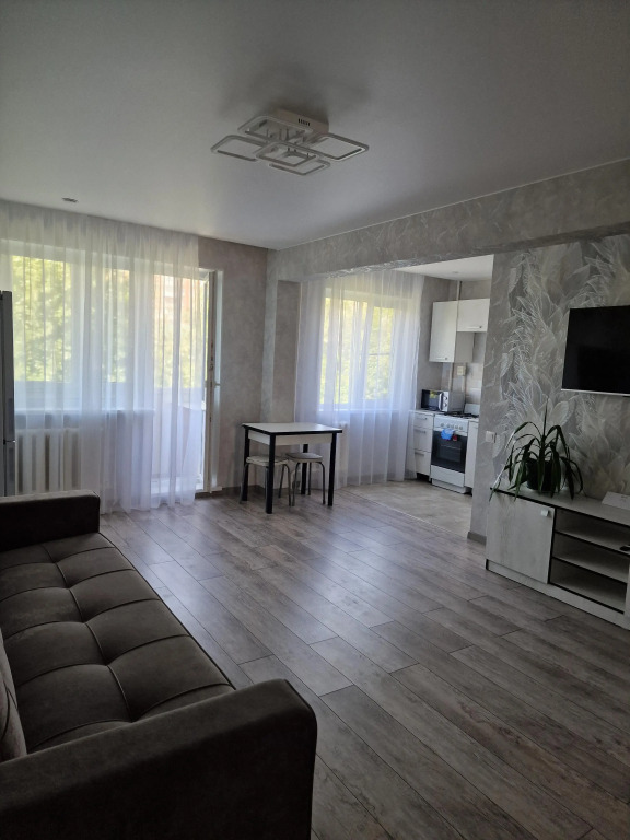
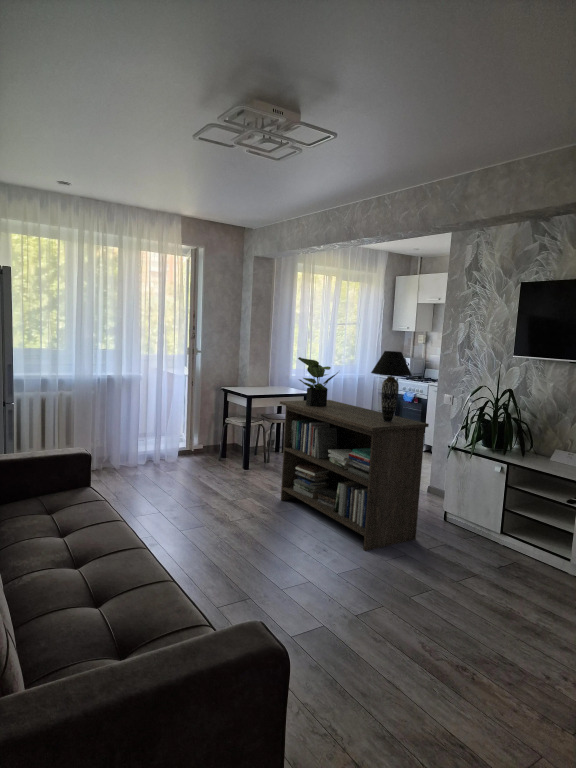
+ potted plant (313, 380)
+ storage cabinet (343, 465)
+ table lamp (390, 386)
